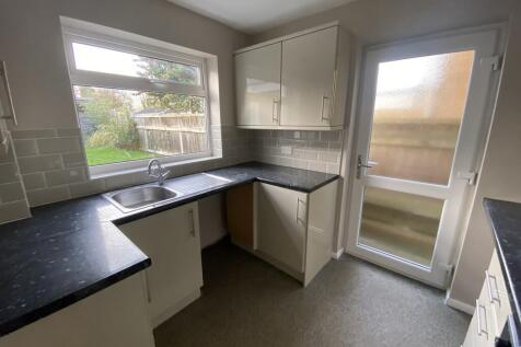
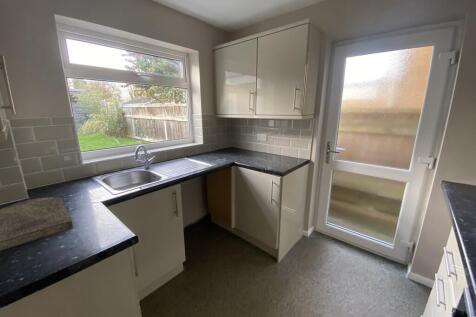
+ cutting board (31, 217)
